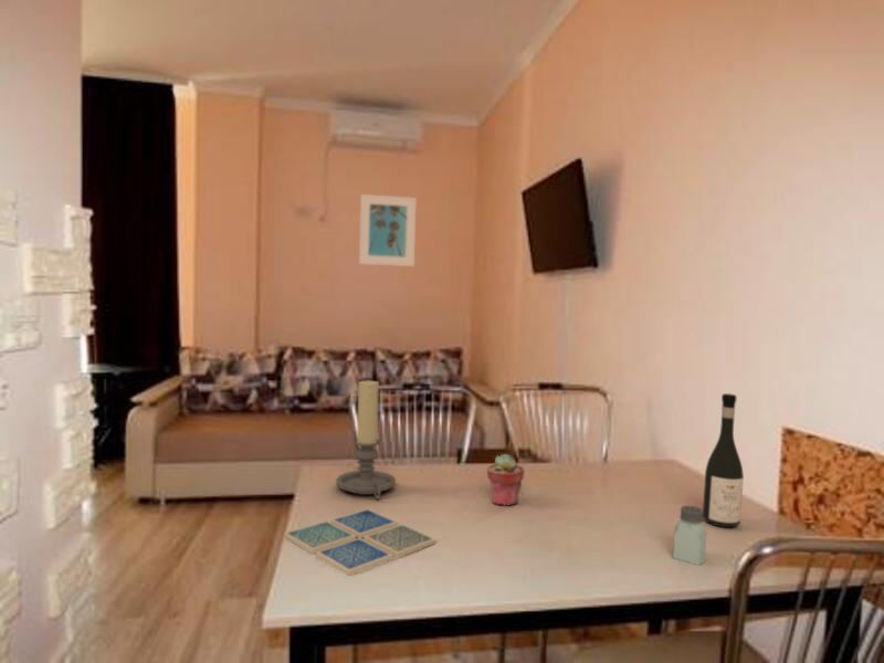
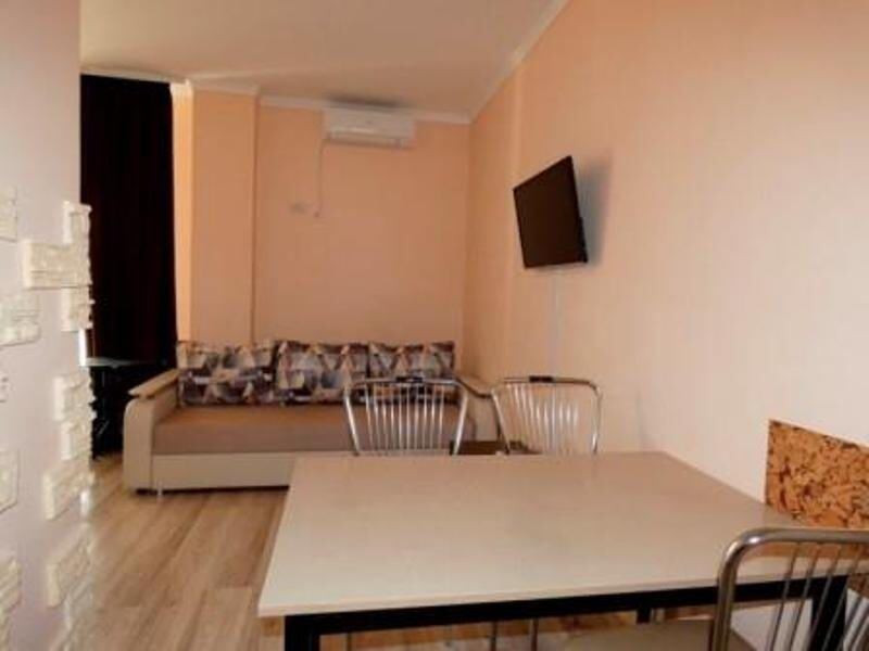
- potted succulent (505, 477)
- drink coaster (359, 538)
- candle holder (368, 435)
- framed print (387, 230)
- saltshaker (690, 534)
- wine bottle (725, 459)
